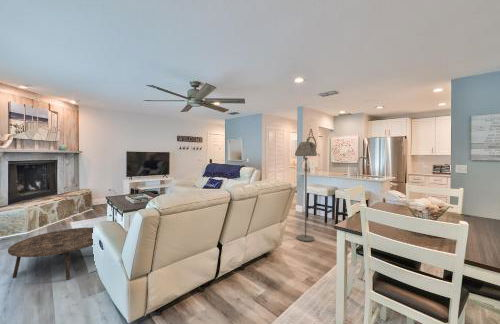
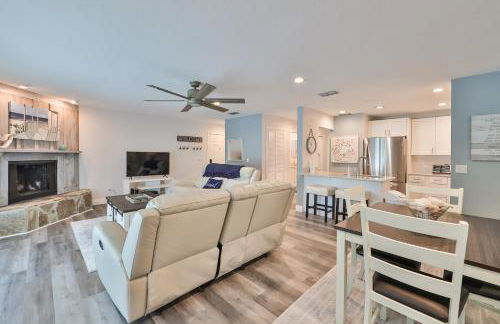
- floor lamp (305, 190)
- coffee table (64, 252)
